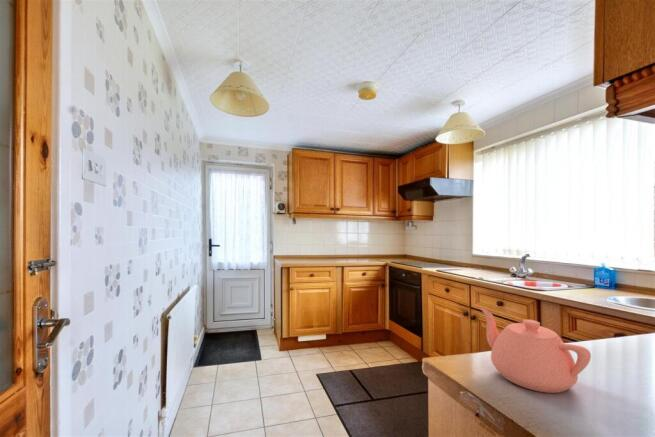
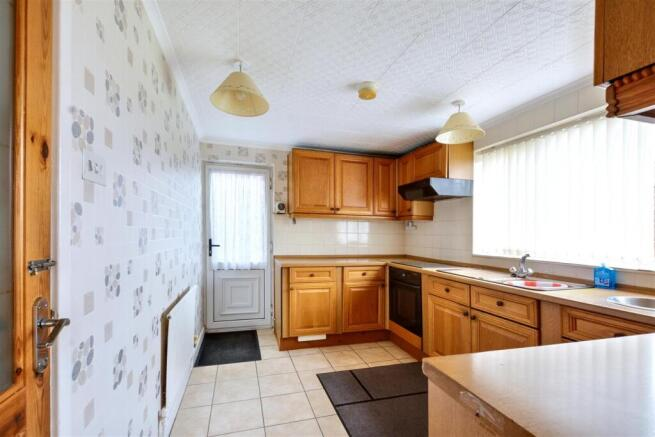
- teapot (527, 348)
